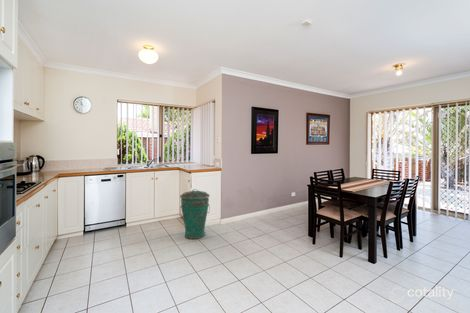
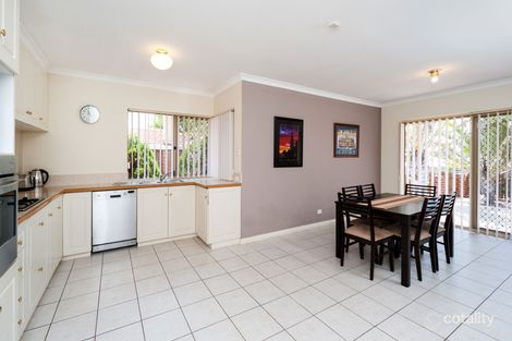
- trash can (194, 212)
